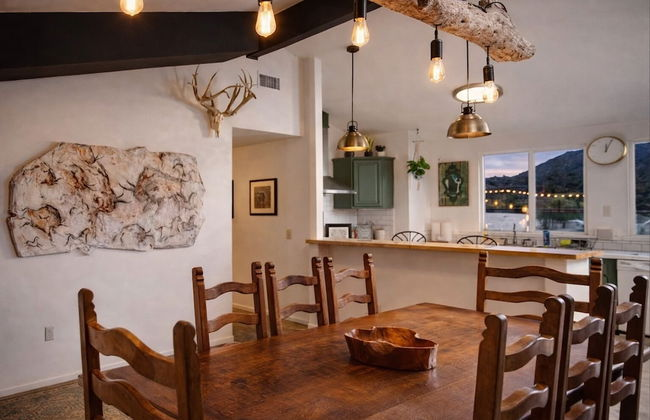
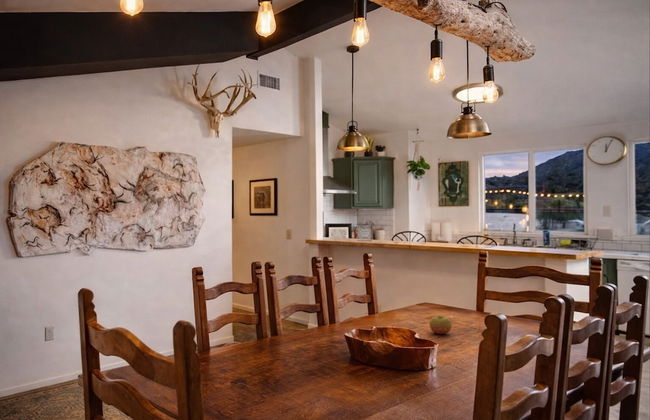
+ apple (440, 324)
